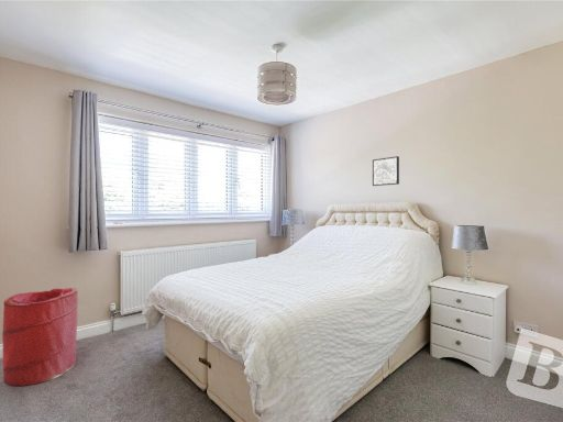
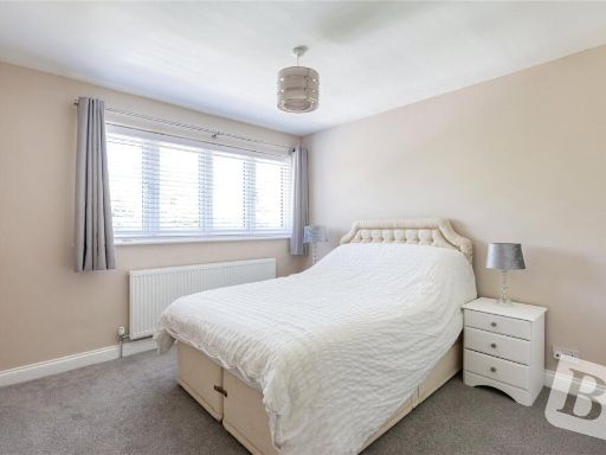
- wall art (385, 171)
- laundry hamper (42, 330)
